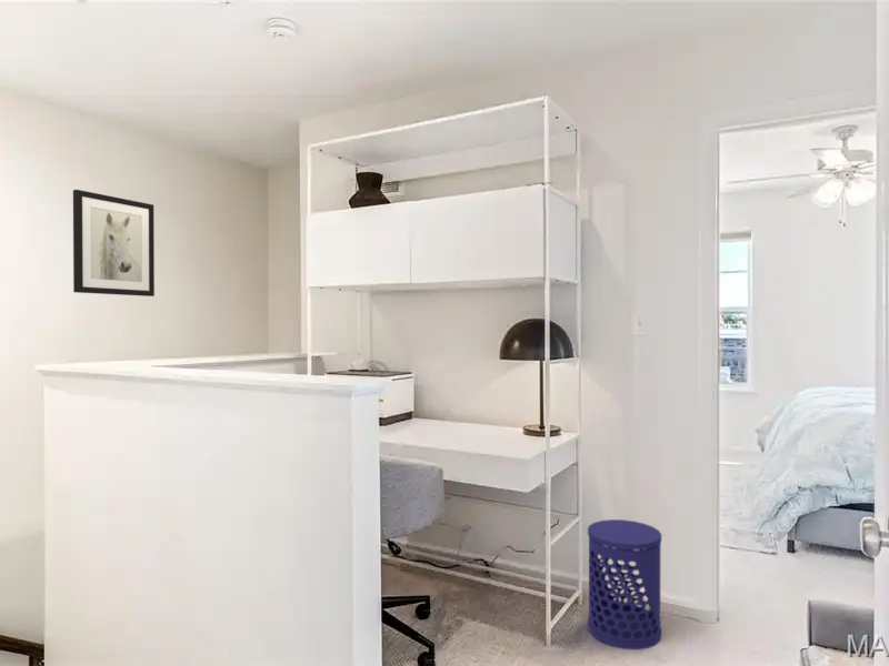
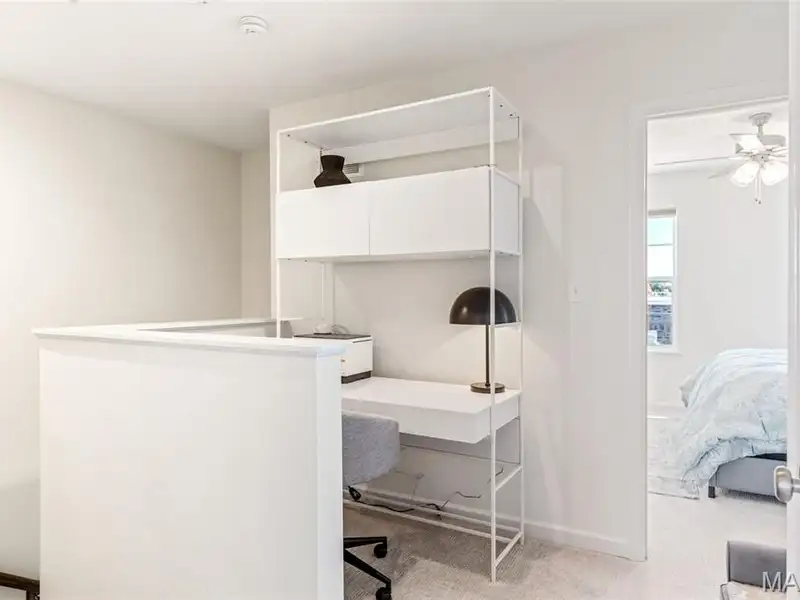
- wall art (116, 245)
- waste bin (623, 579)
